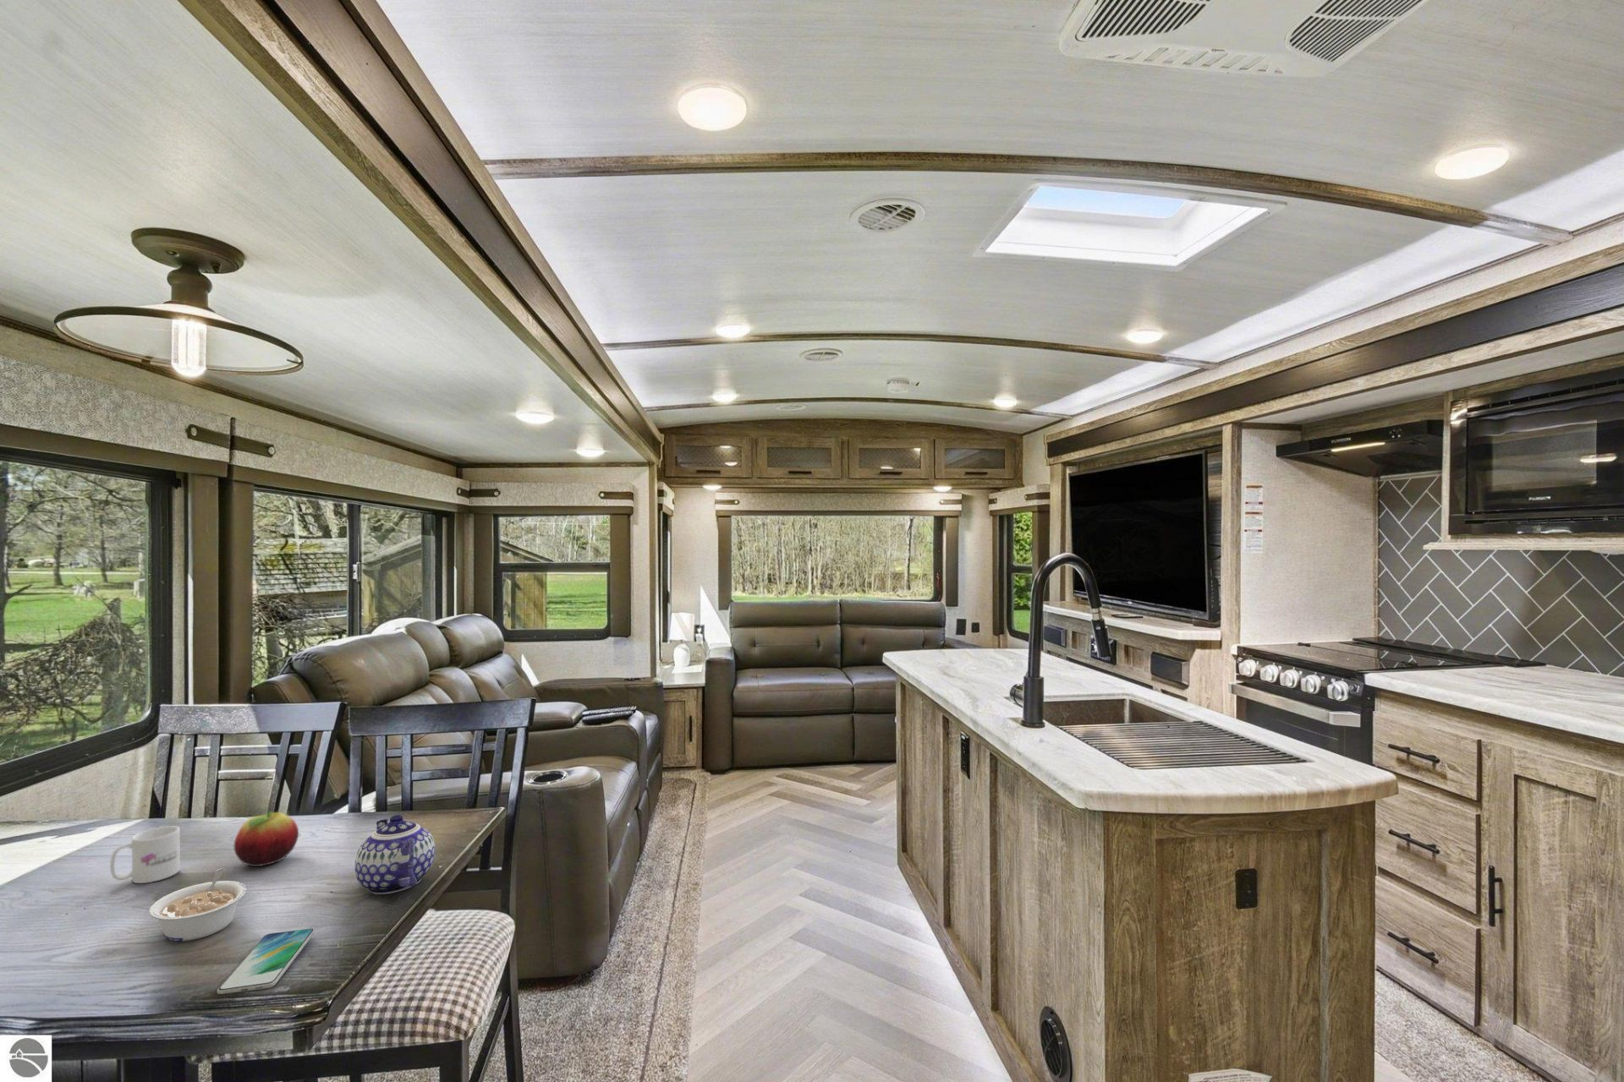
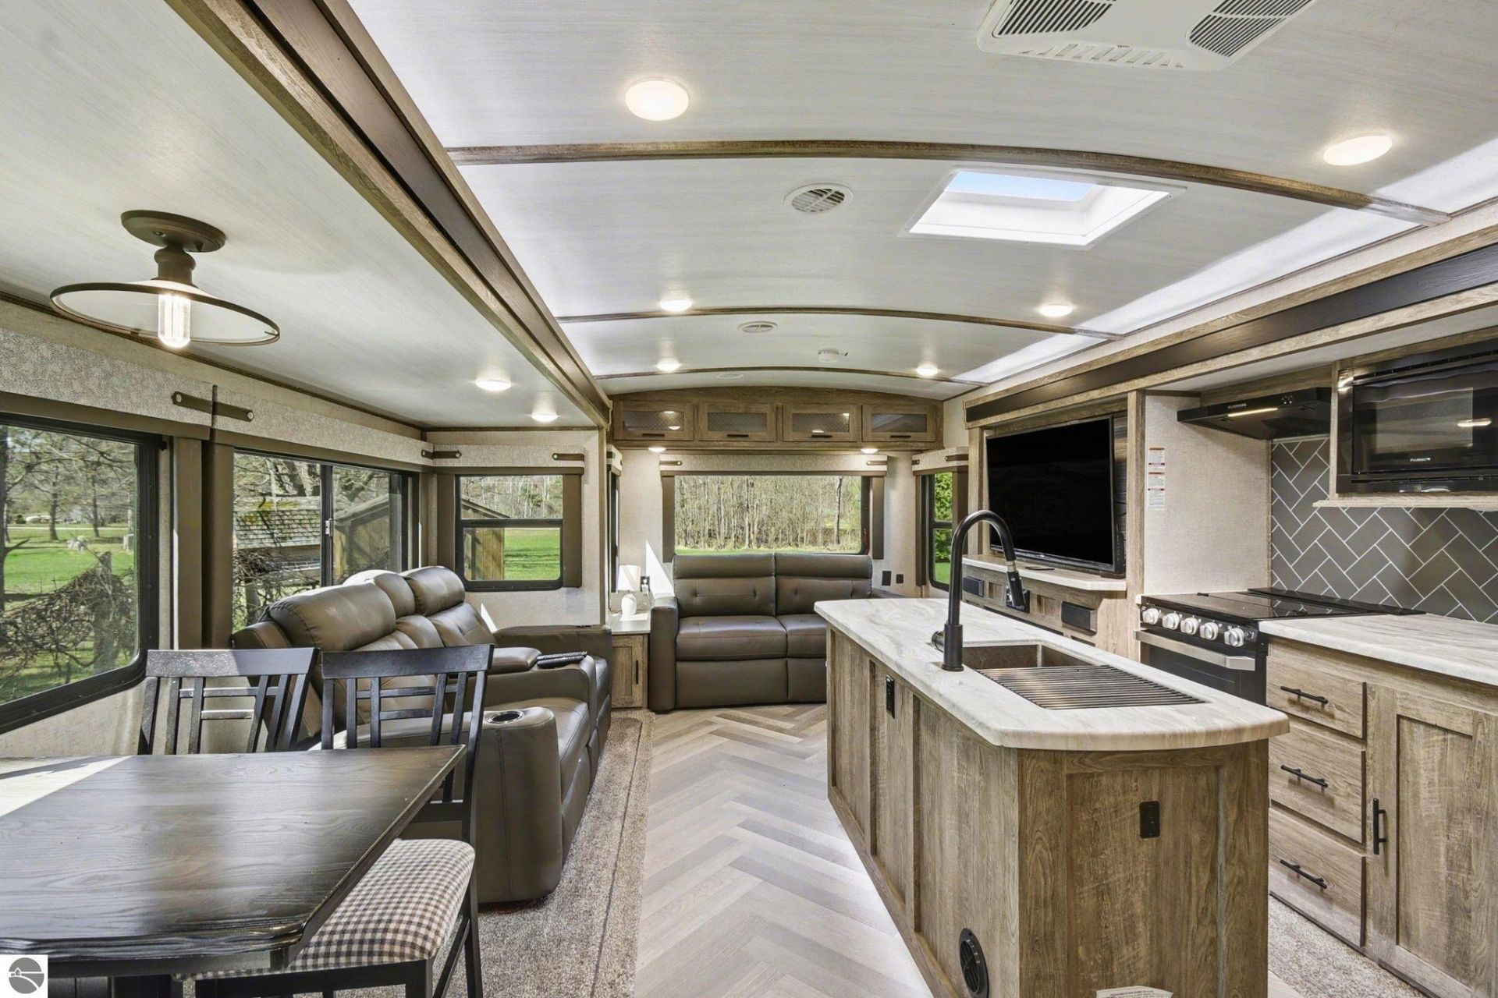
- smartphone (269, 959)
- legume (198, 908)
- fruit (266, 836)
- mug (145, 856)
- teapot (396, 850)
